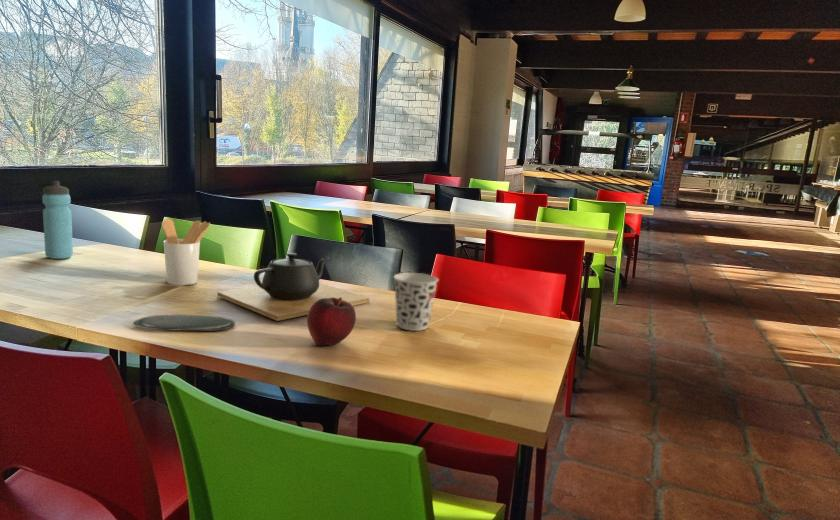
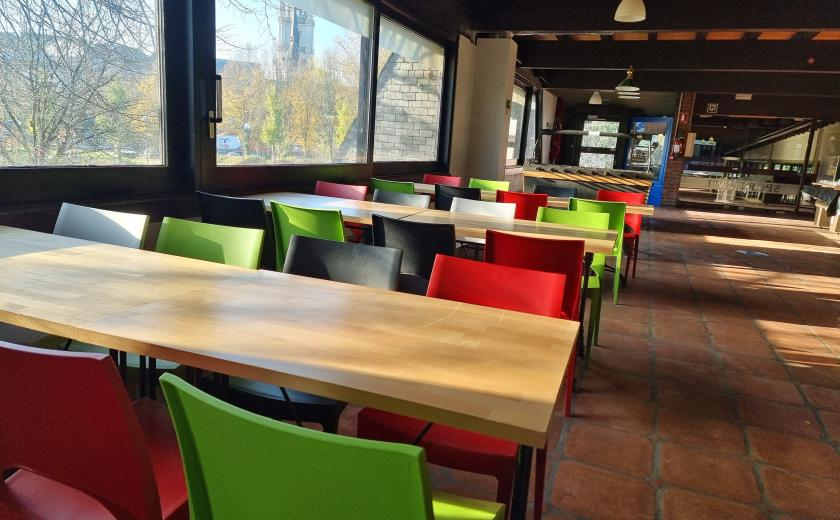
- teapot (295, 276)
- cup (414, 301)
- fruit (331, 320)
- water bottle (57, 219)
- oval tray (185, 322)
- utensil holder (188, 250)
